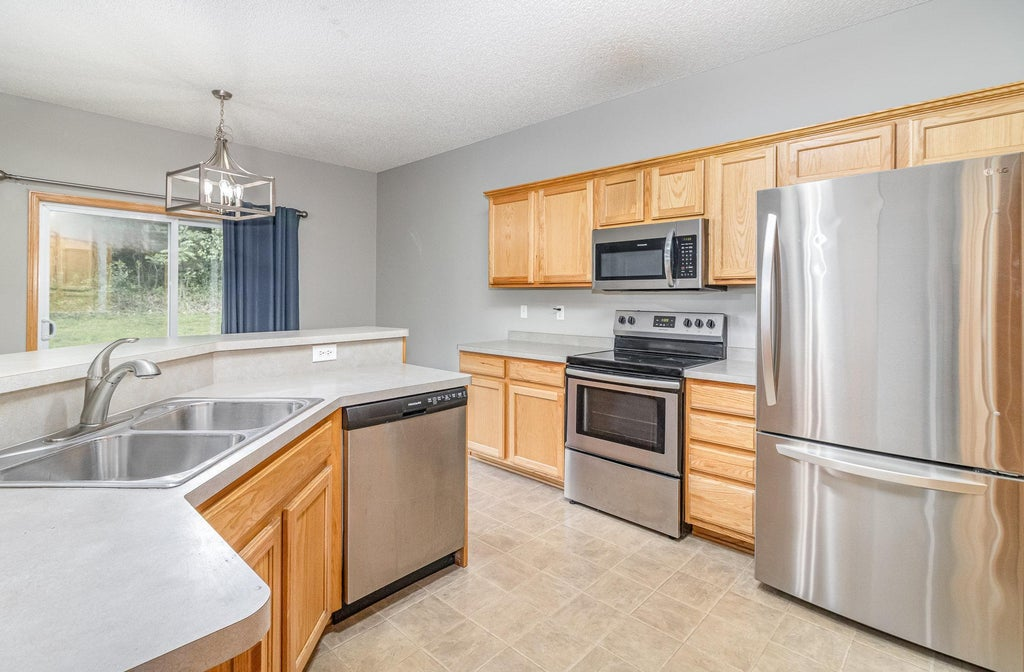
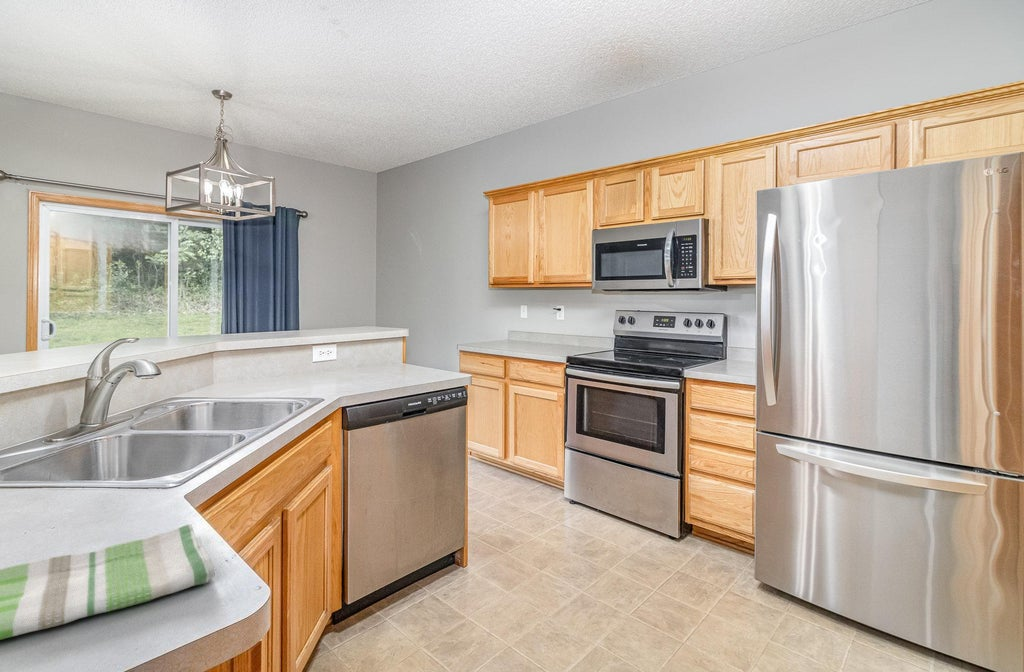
+ dish towel (97, 574)
